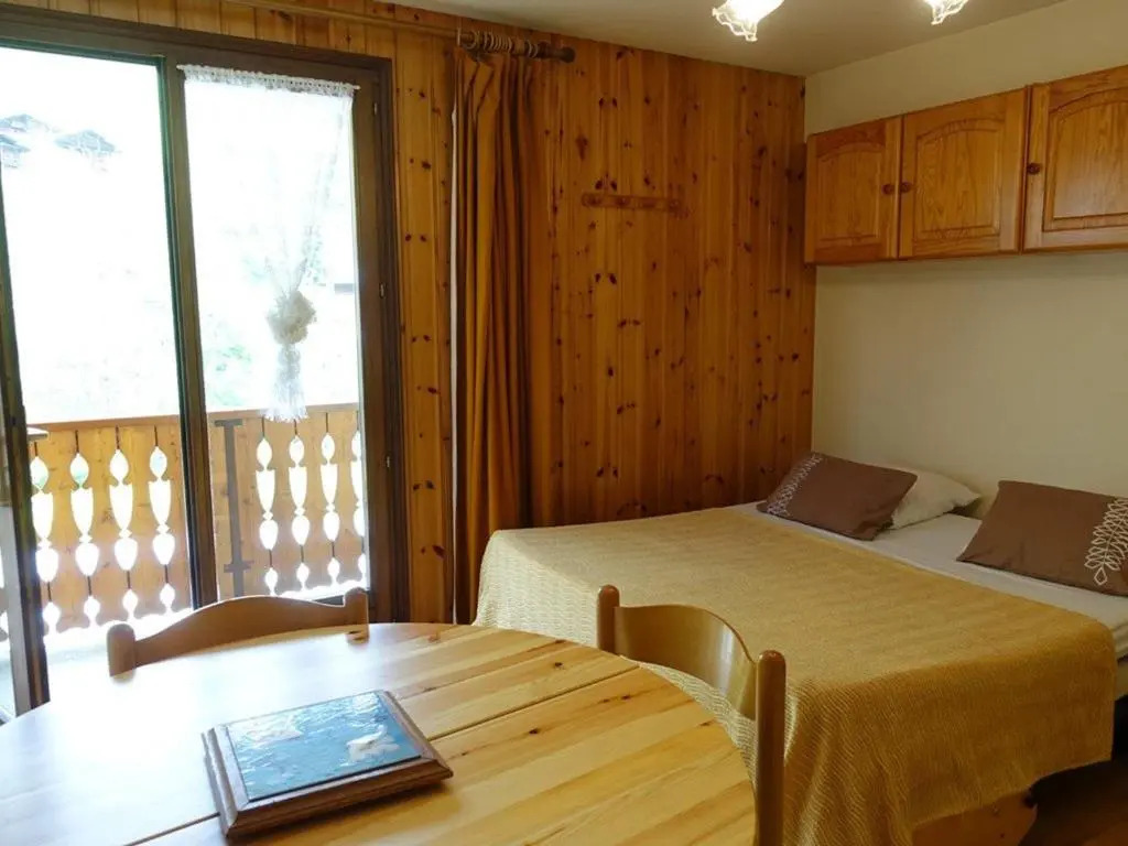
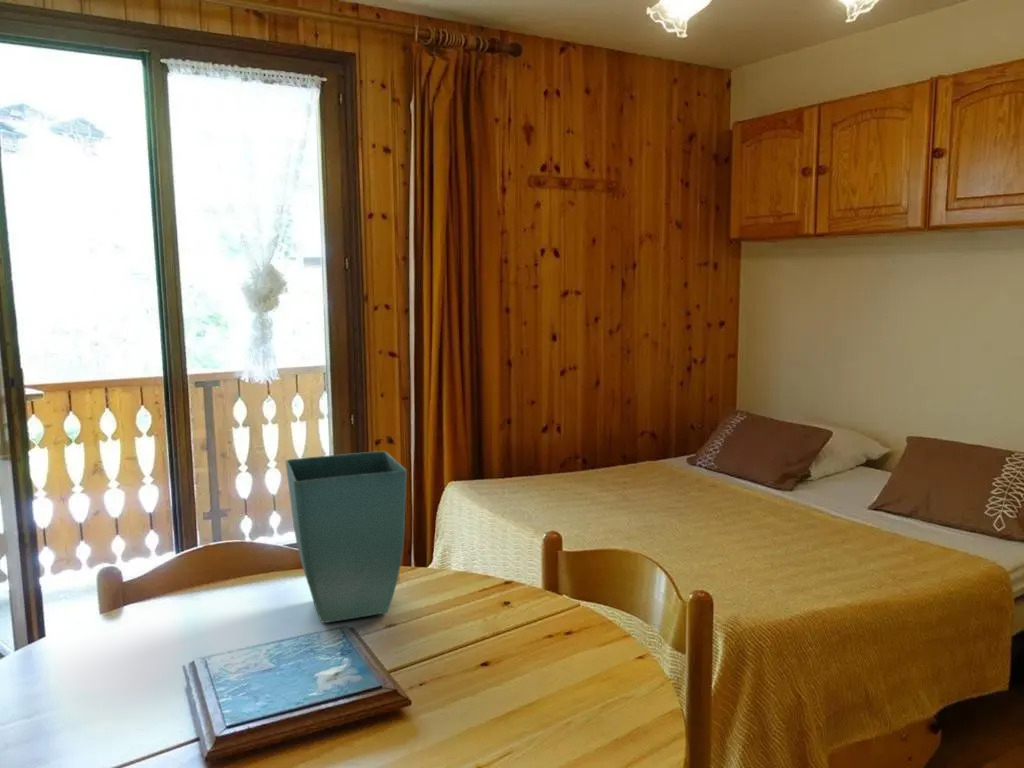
+ flower pot (346, 536)
